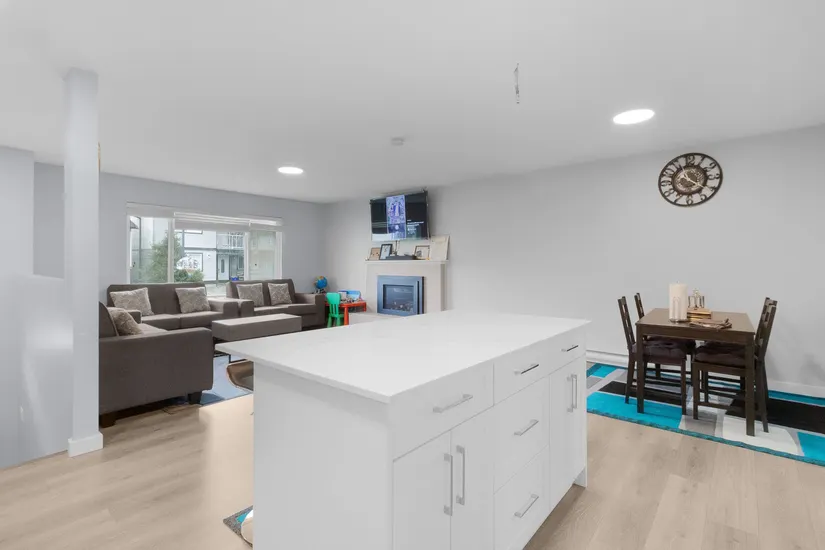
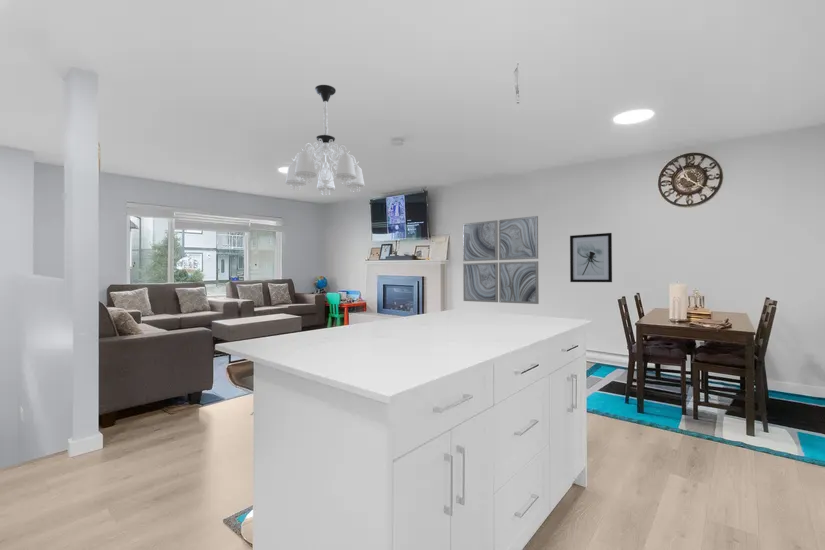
+ wall art (499, 262)
+ wall art (590, 258)
+ chandelier (325, 143)
